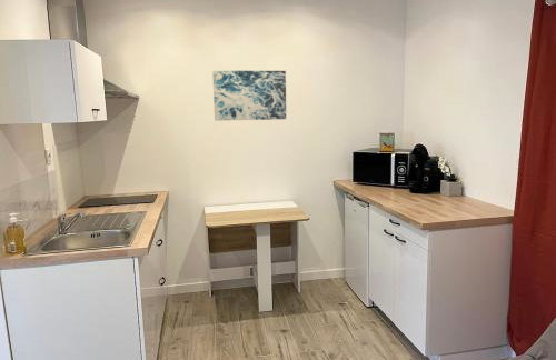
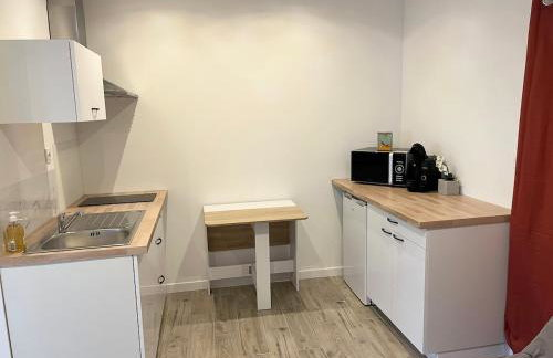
- wall art (250, 96)
